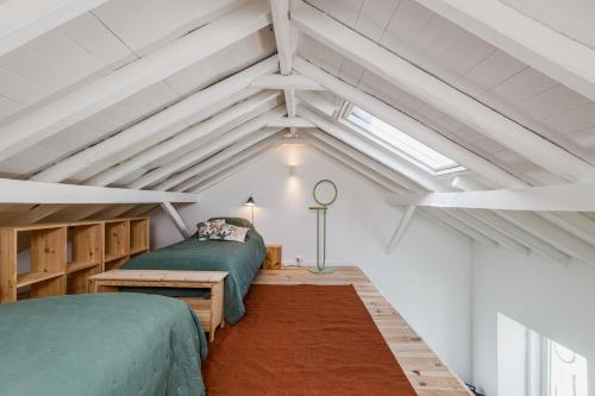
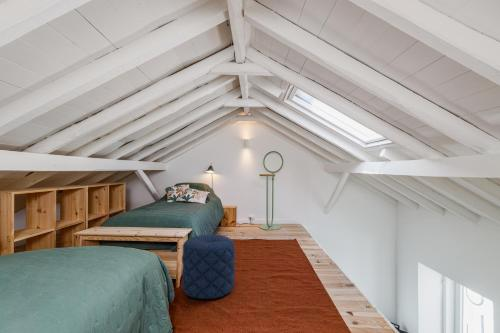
+ pouf (208, 263)
